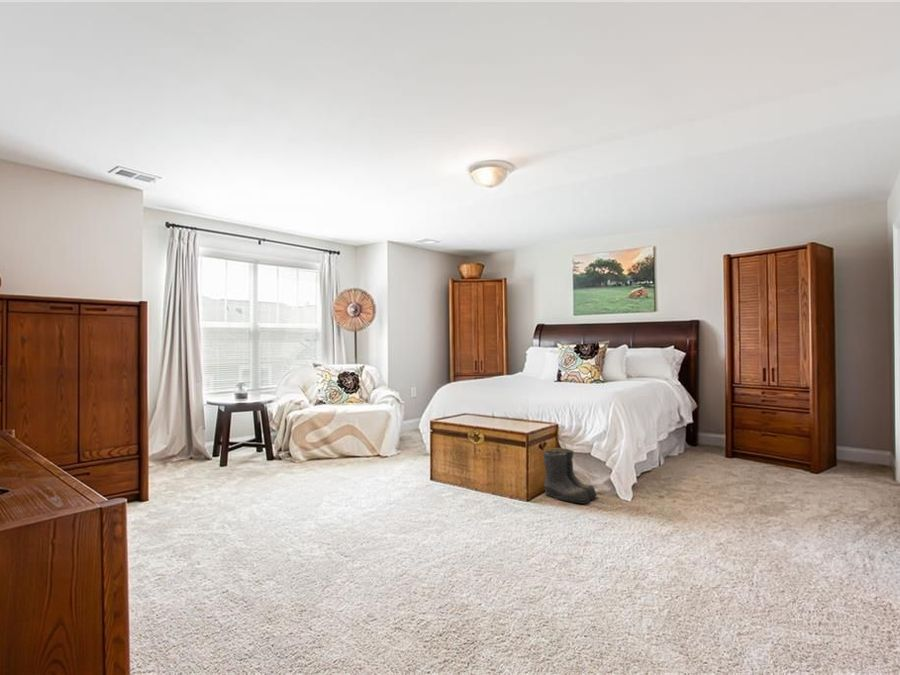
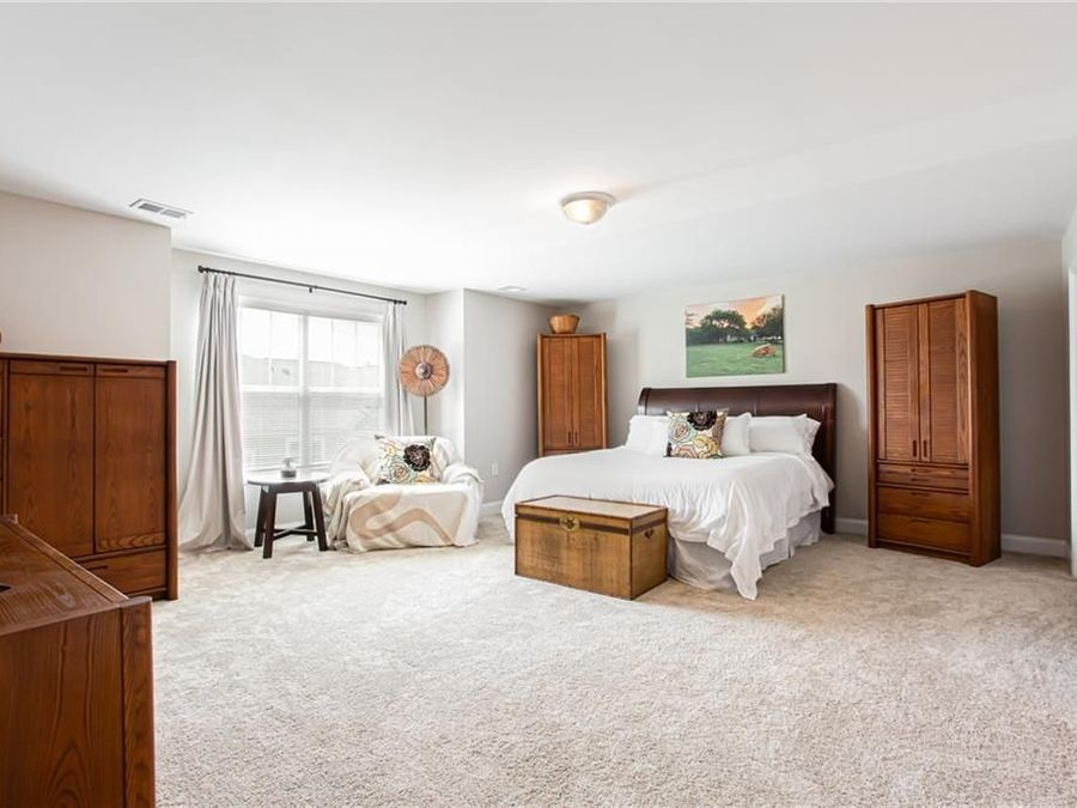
- boots (568, 473)
